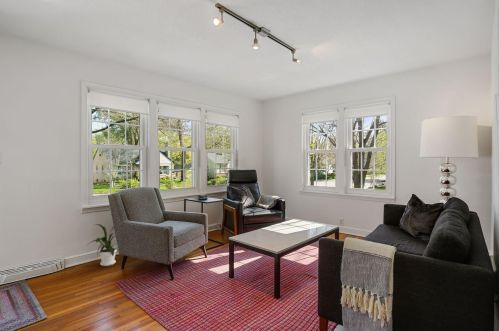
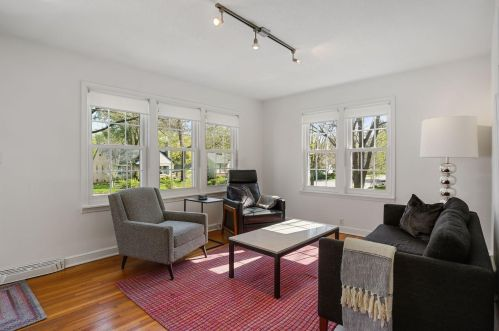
- house plant (106, 243)
